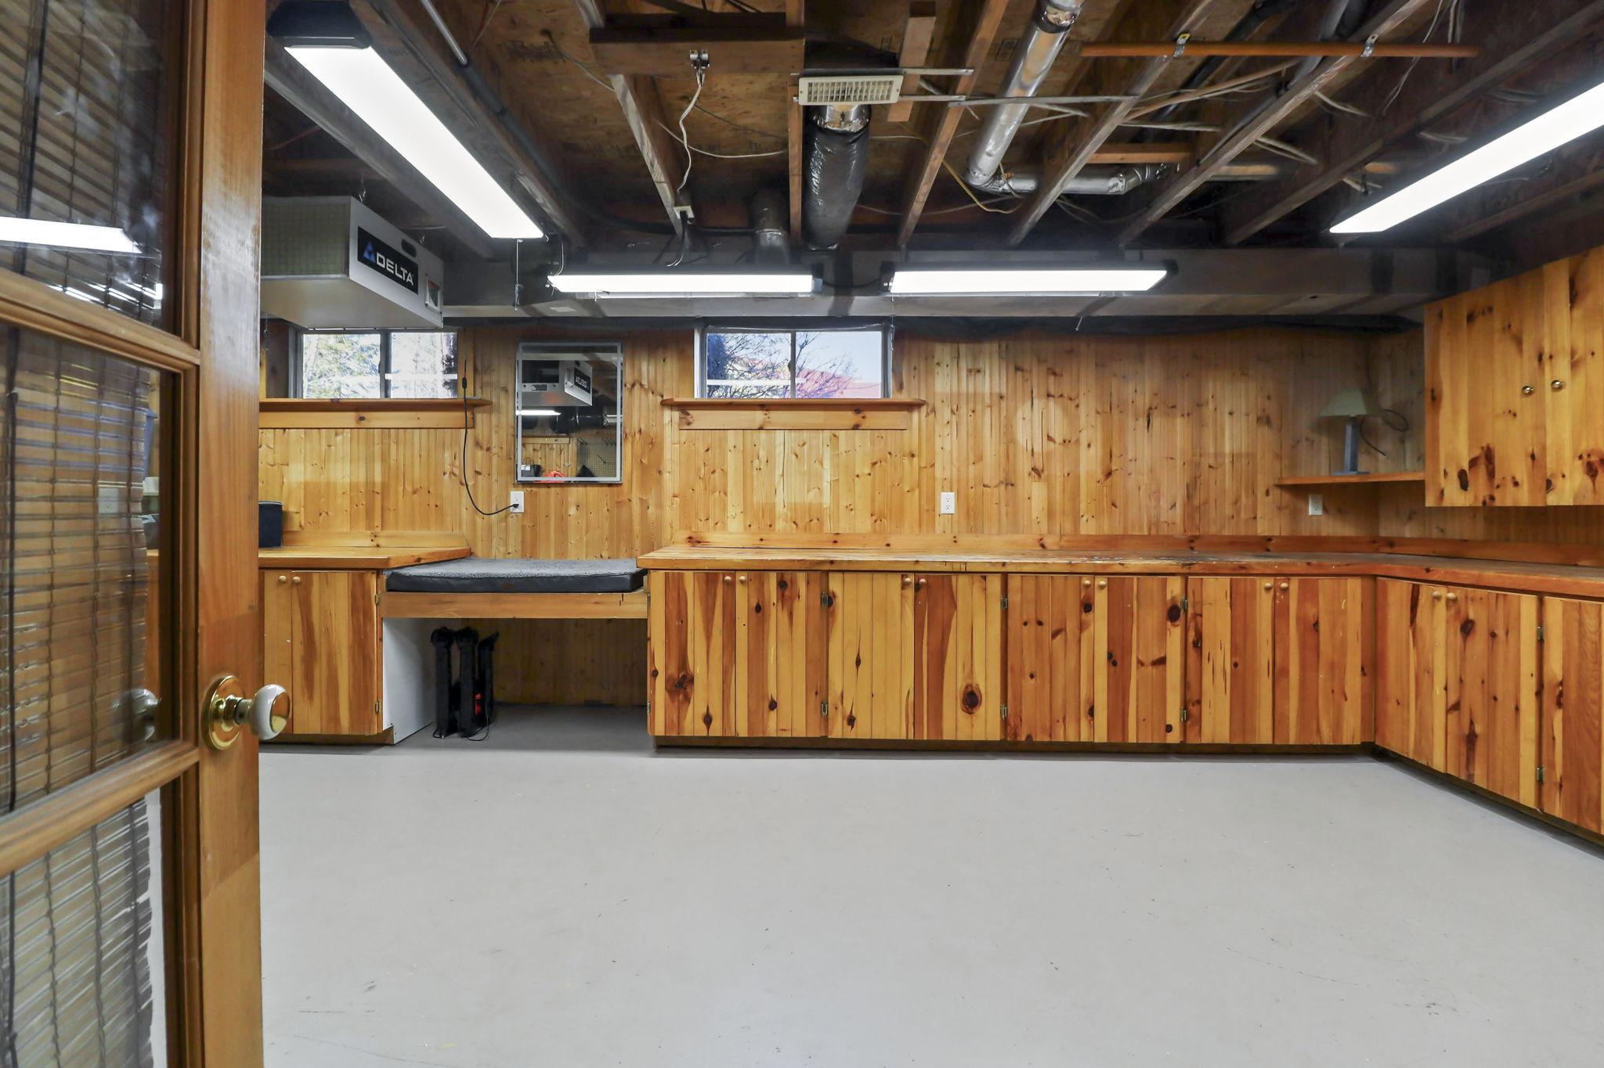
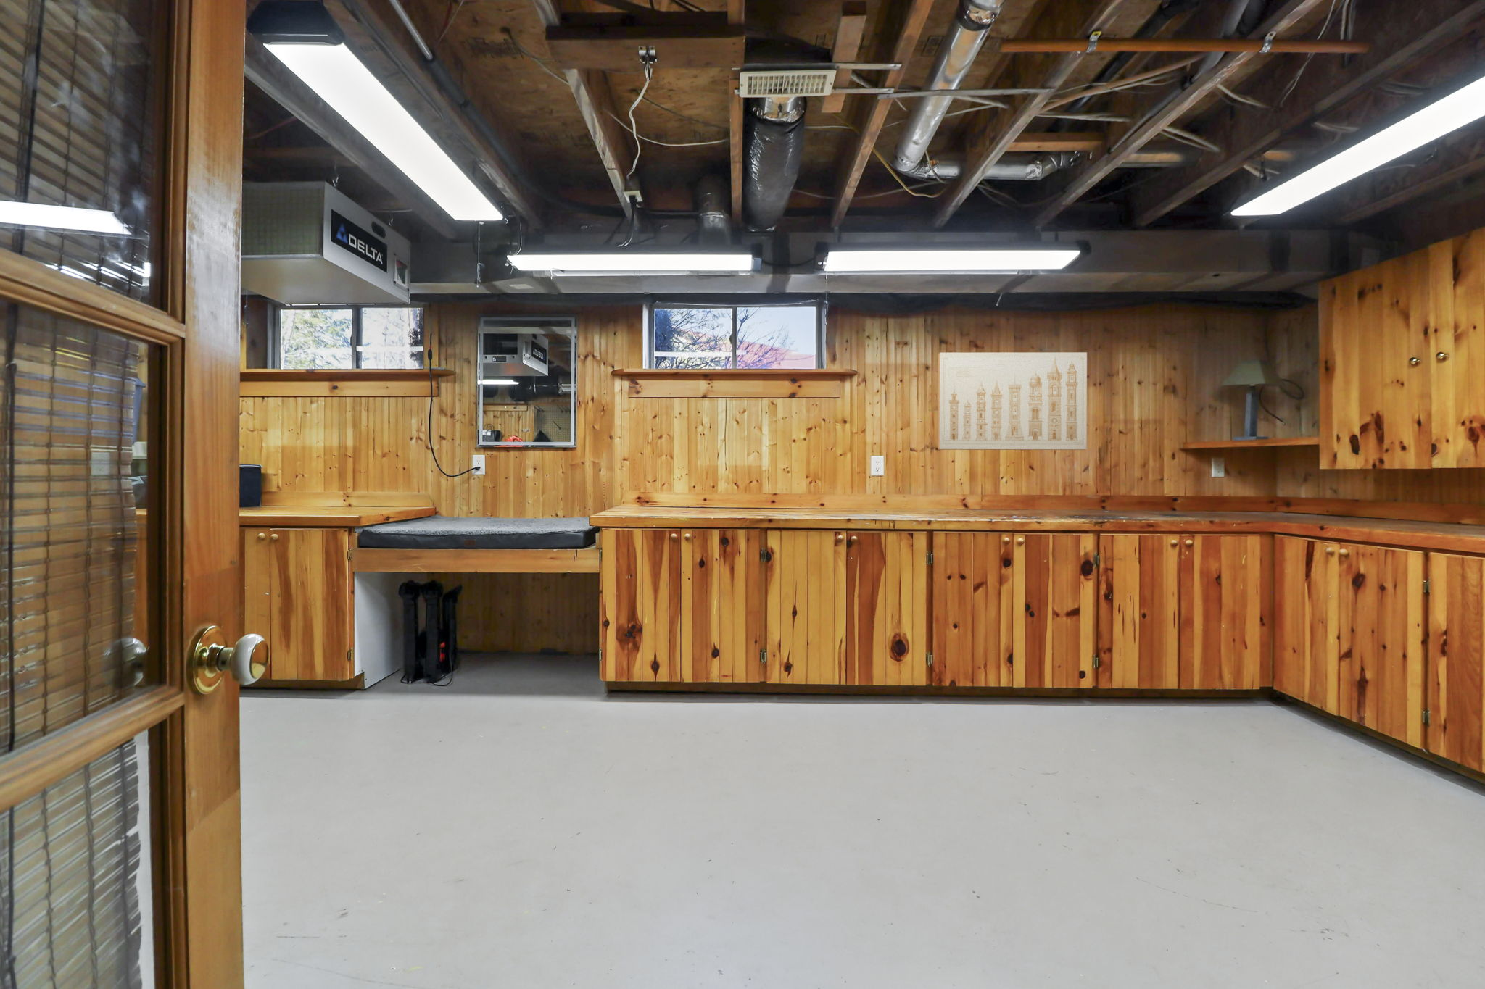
+ wall art (1011, 401)
